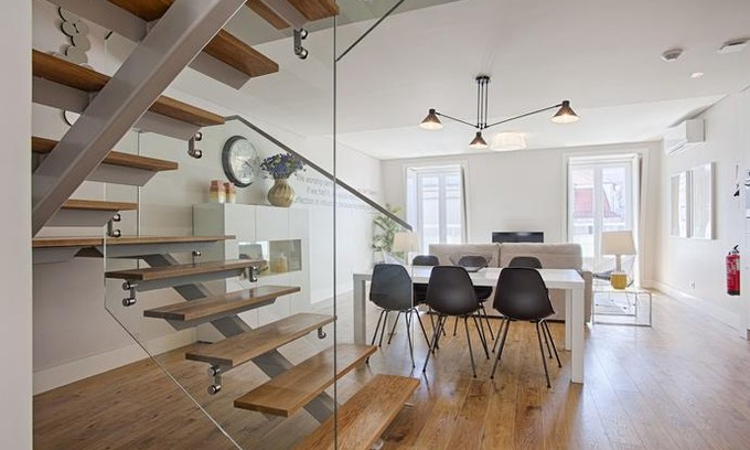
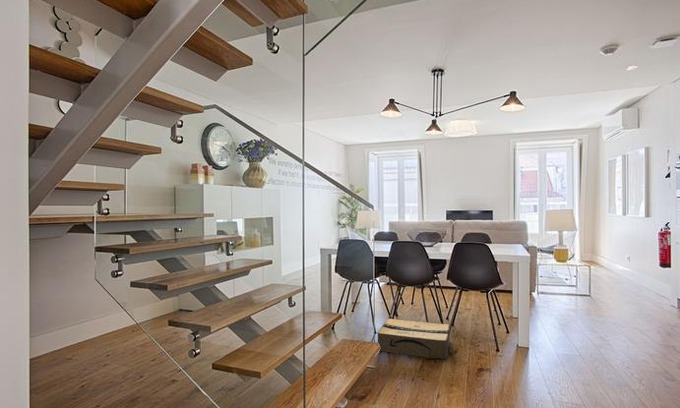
+ cardboard box (414, 337)
